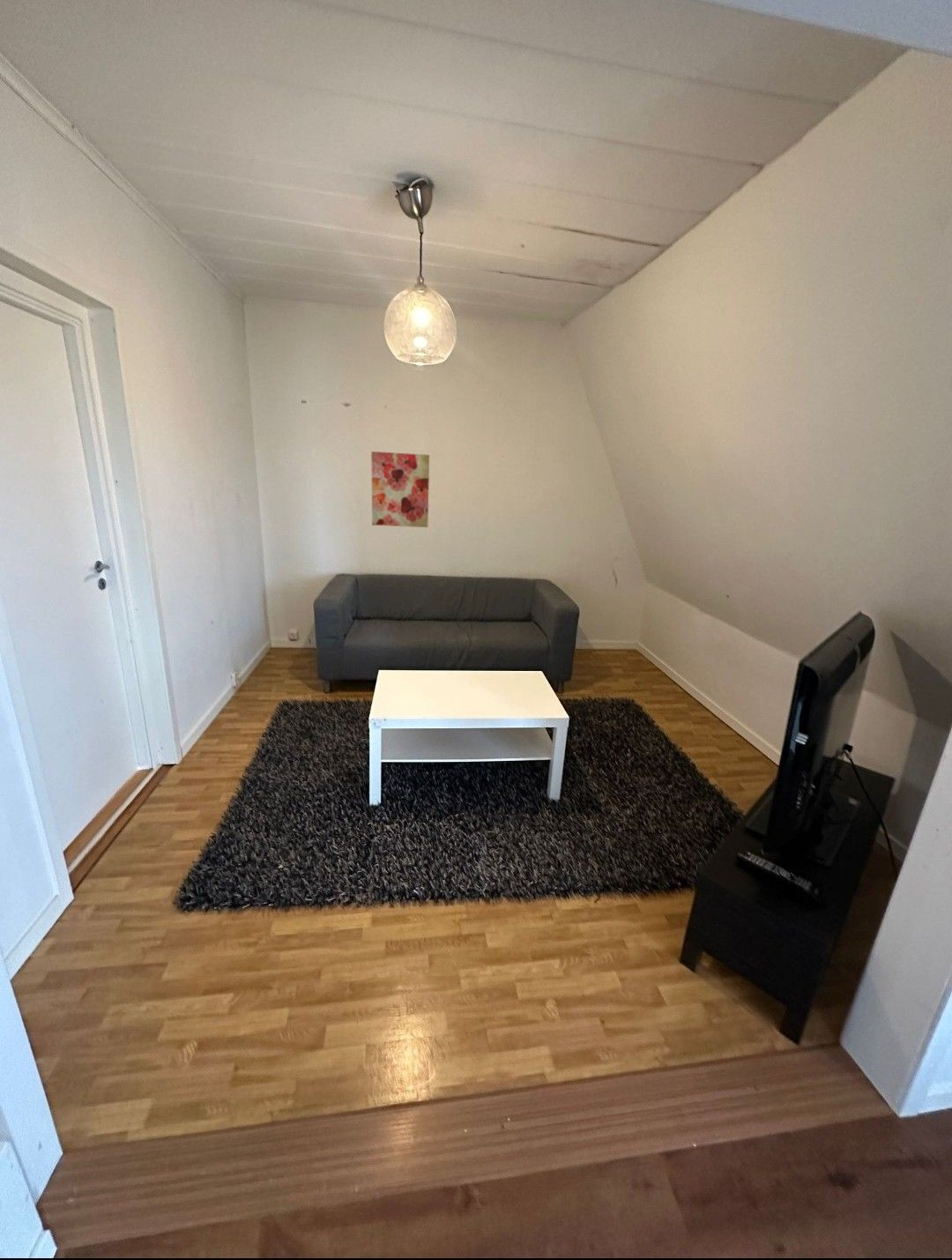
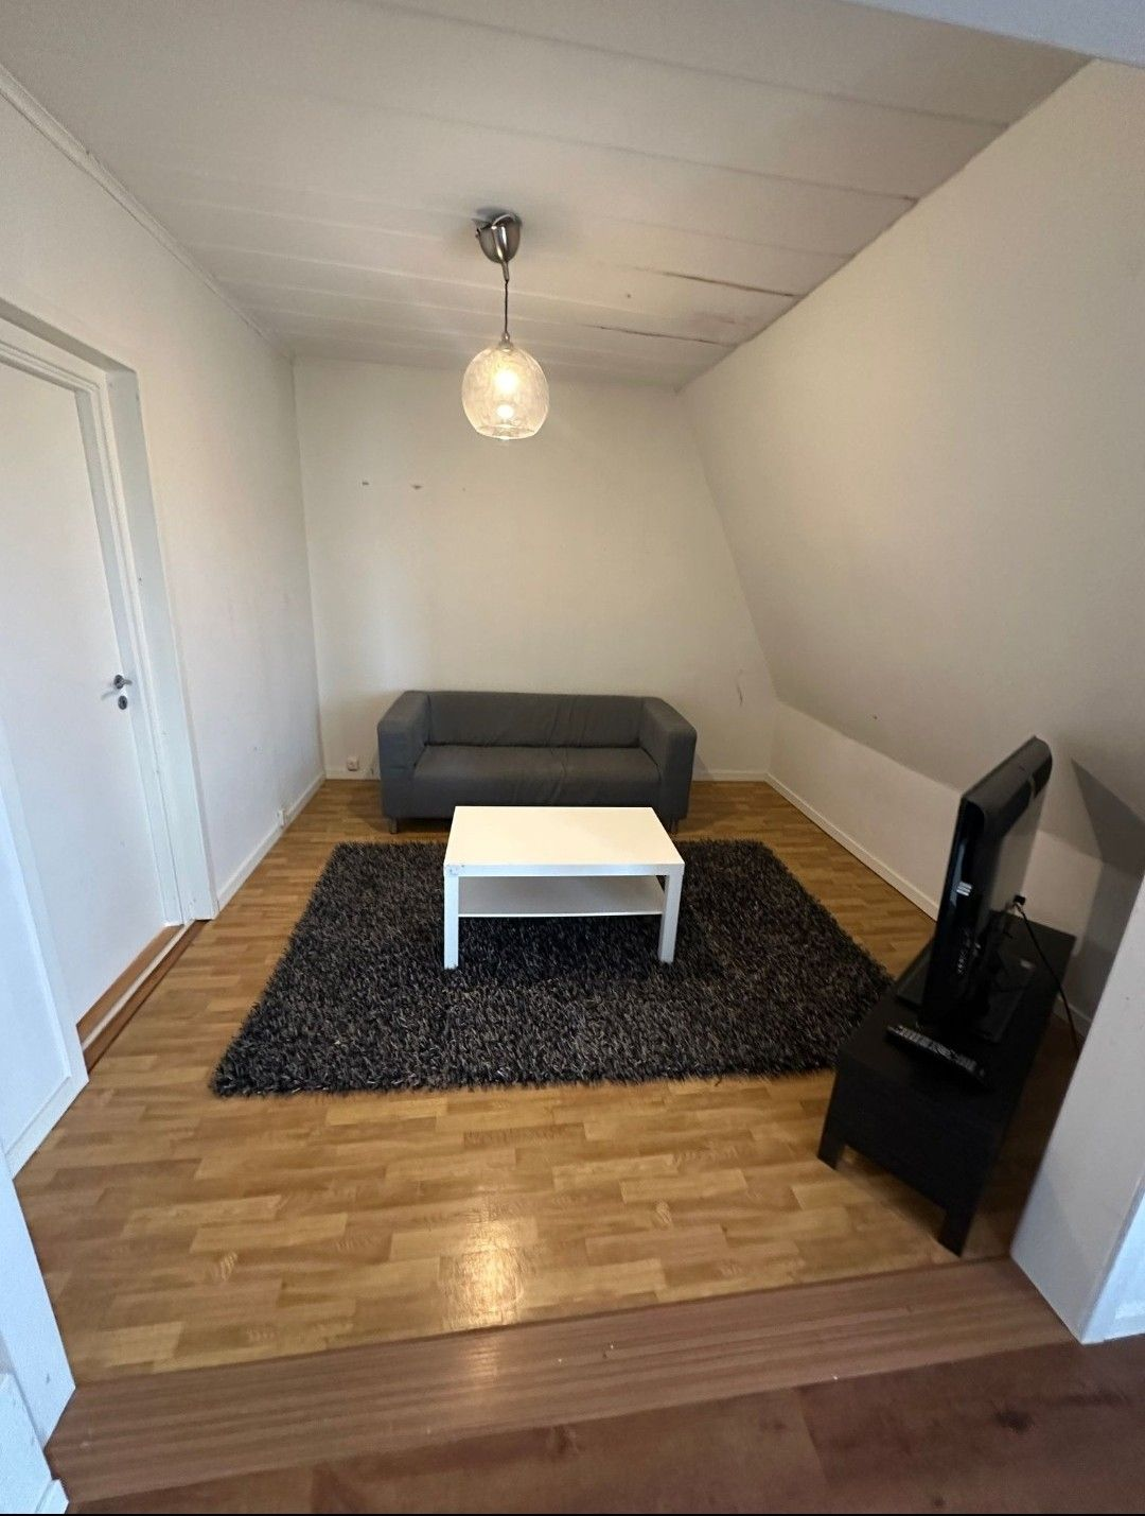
- wall art (400, 490)
